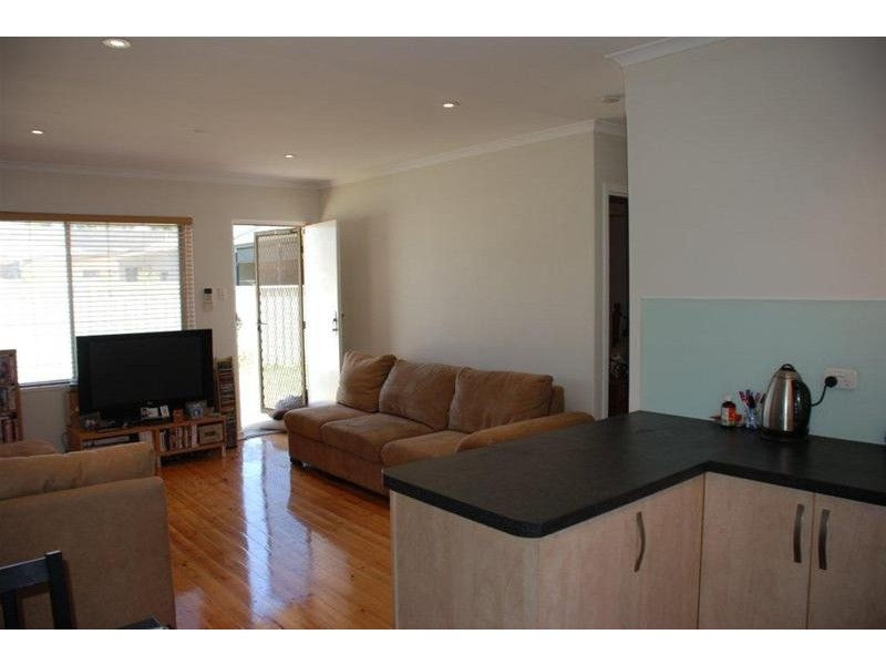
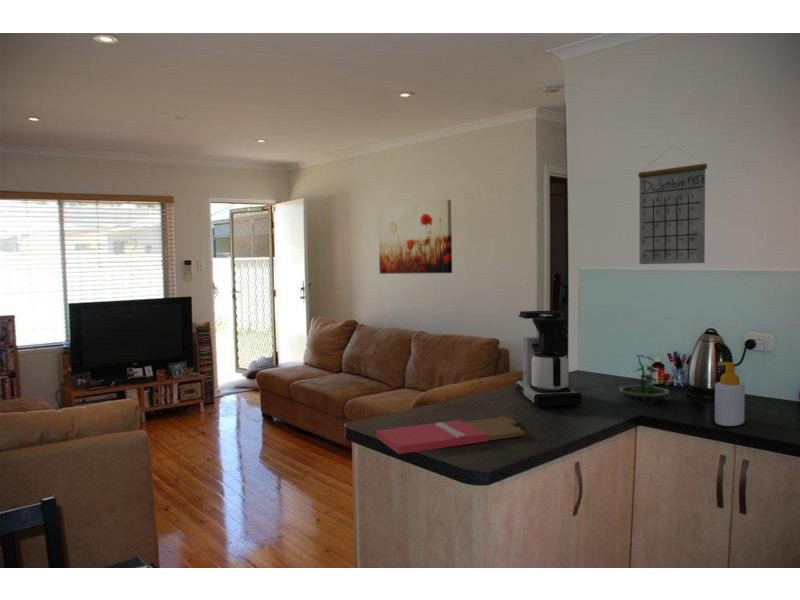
+ soap bottle (729, 392)
+ terrarium (642, 365)
+ coffee maker (546, 356)
+ calendar (671, 204)
+ wall art (412, 239)
+ cutting board (458, 430)
